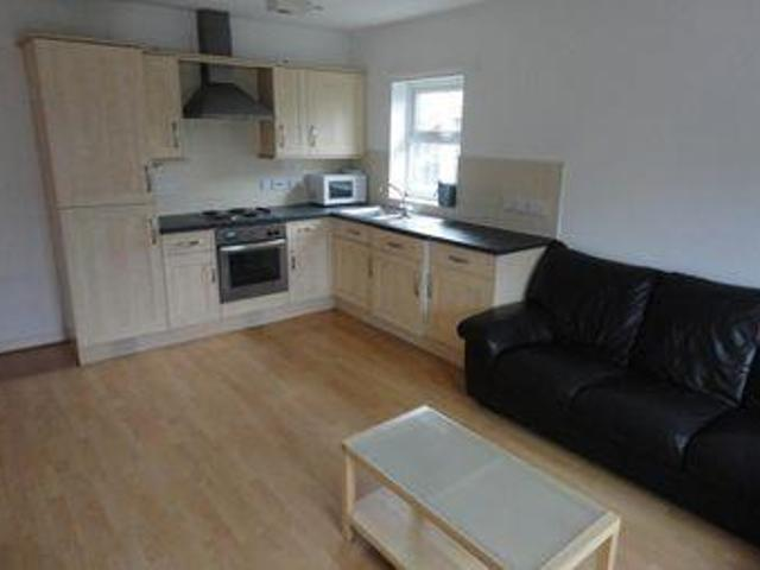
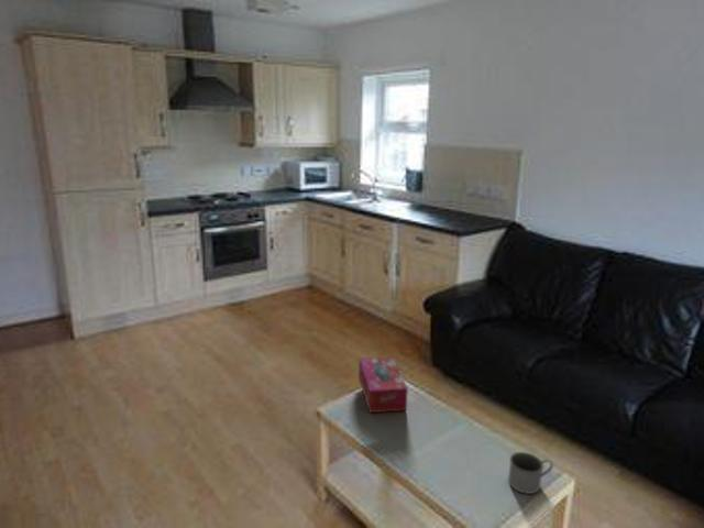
+ tissue box (381, 383)
+ mug (527, 472)
